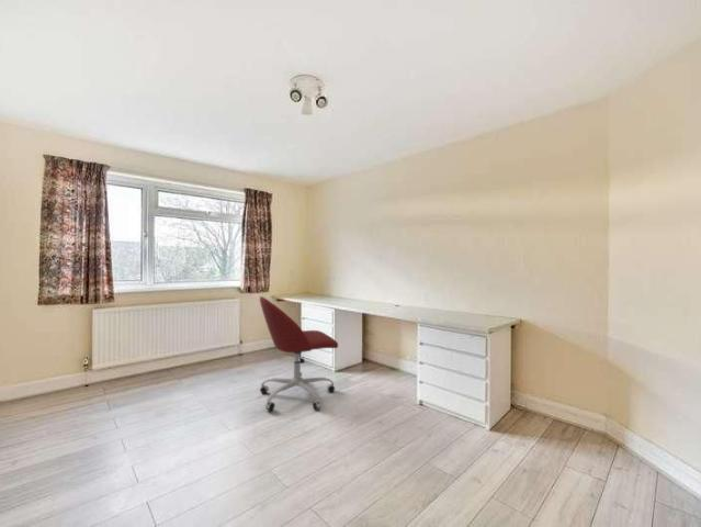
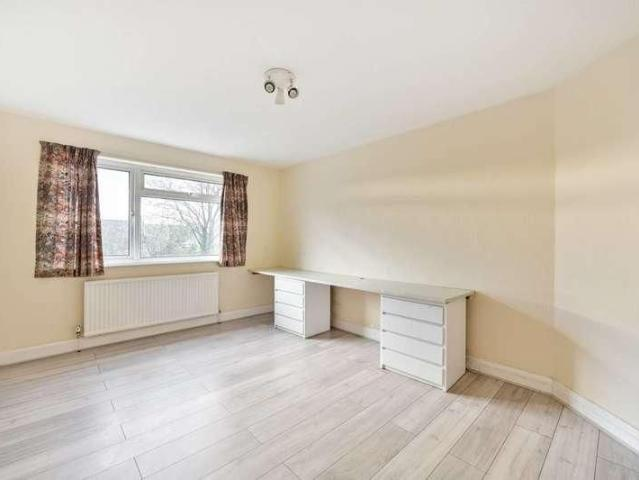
- office chair (298, 346)
